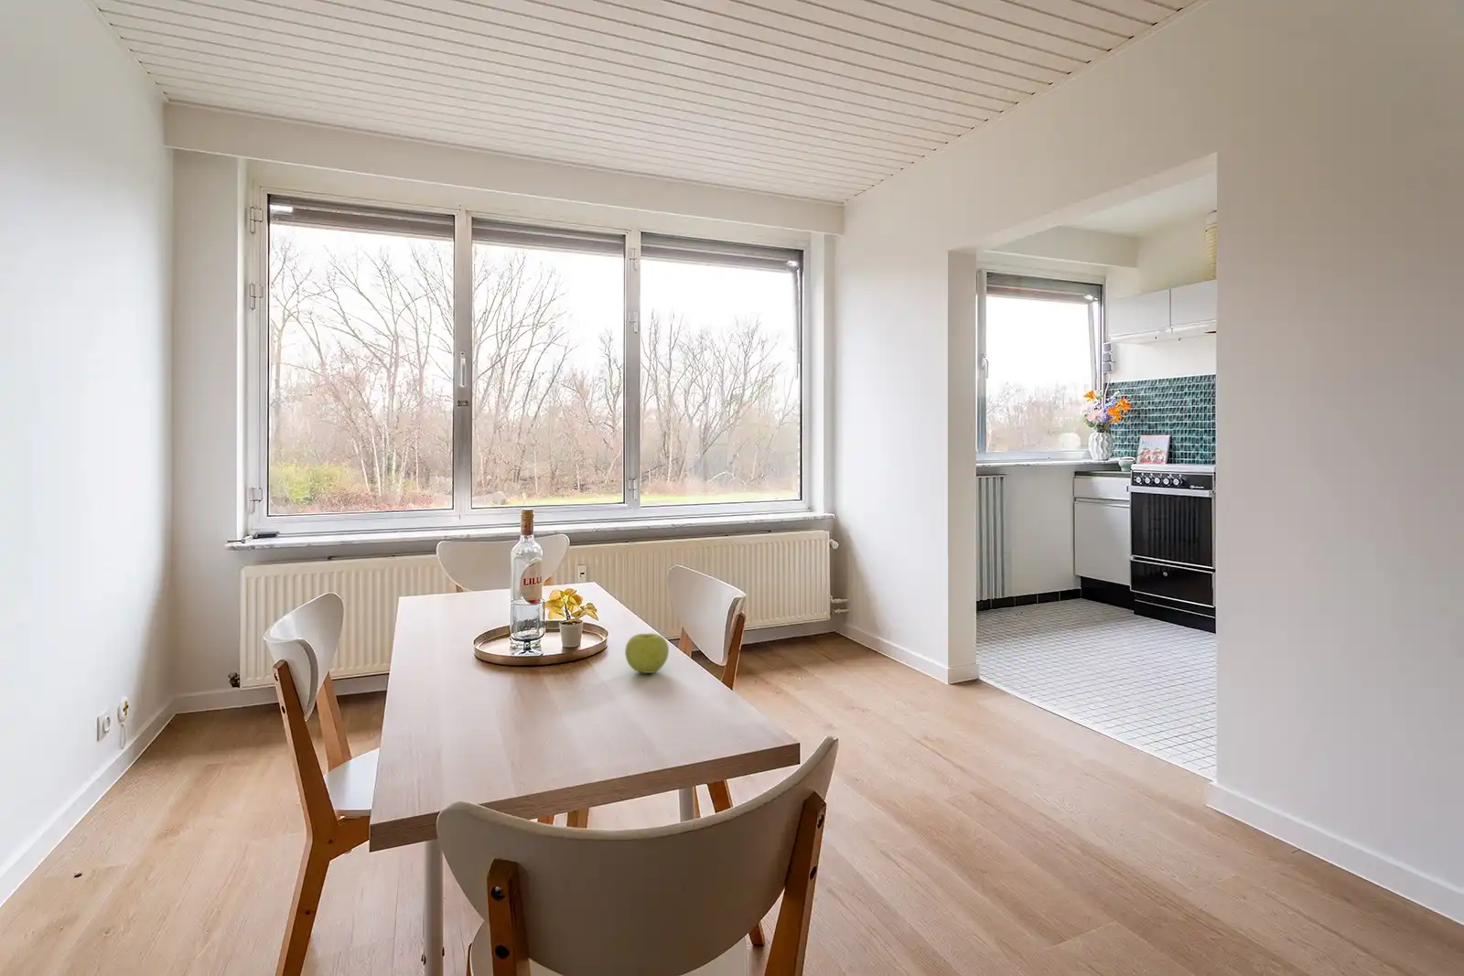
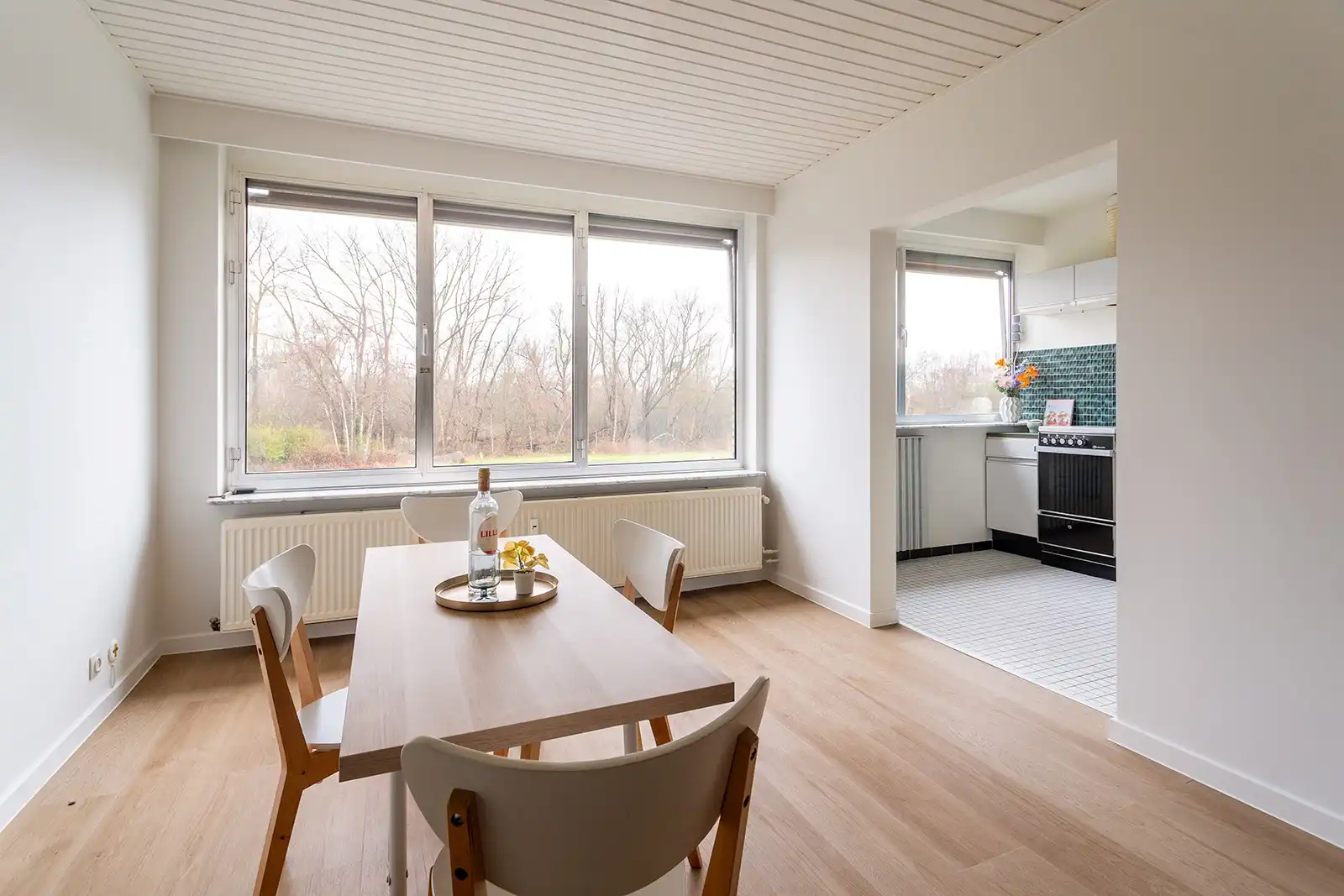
- apple (647, 654)
